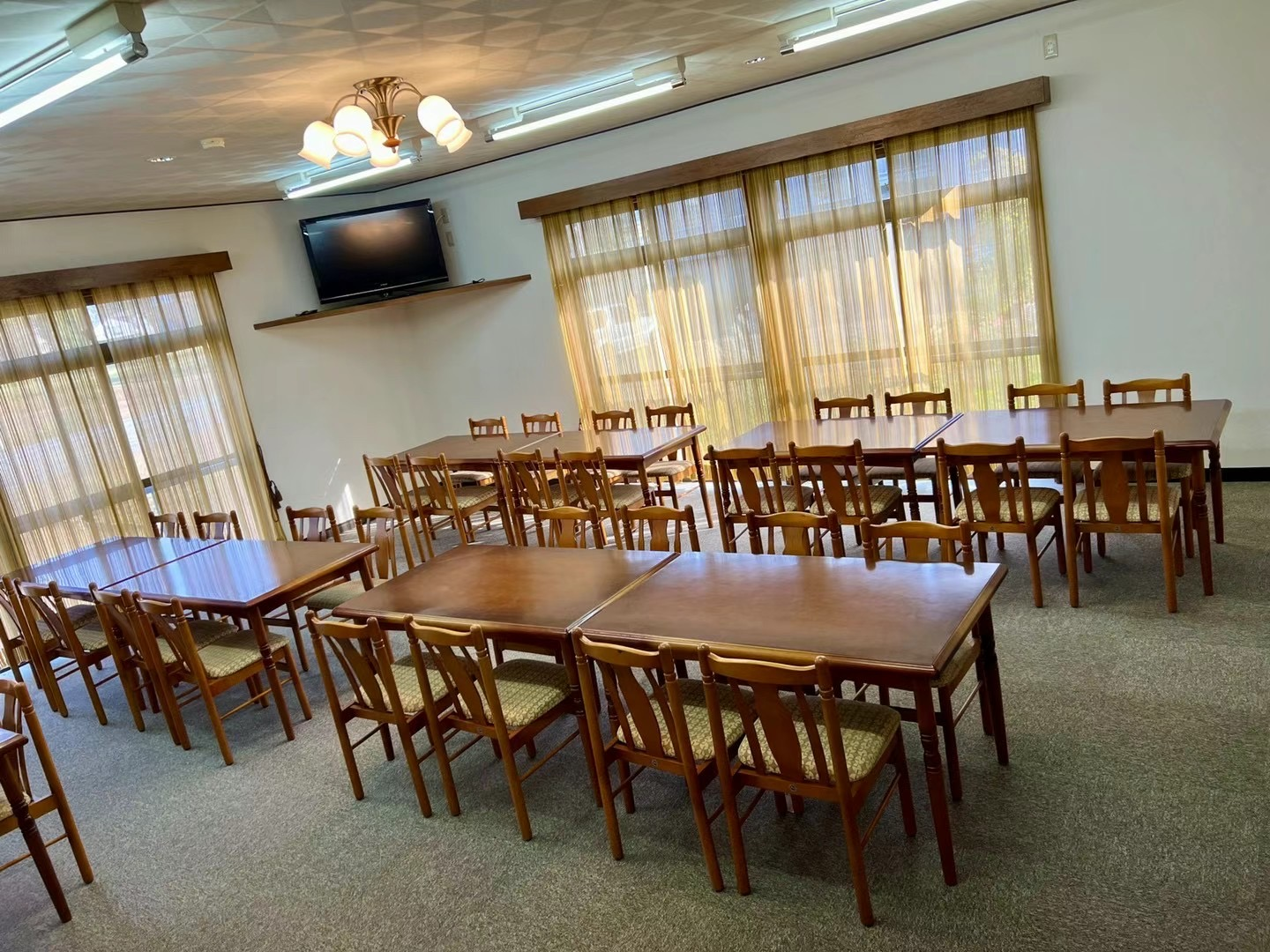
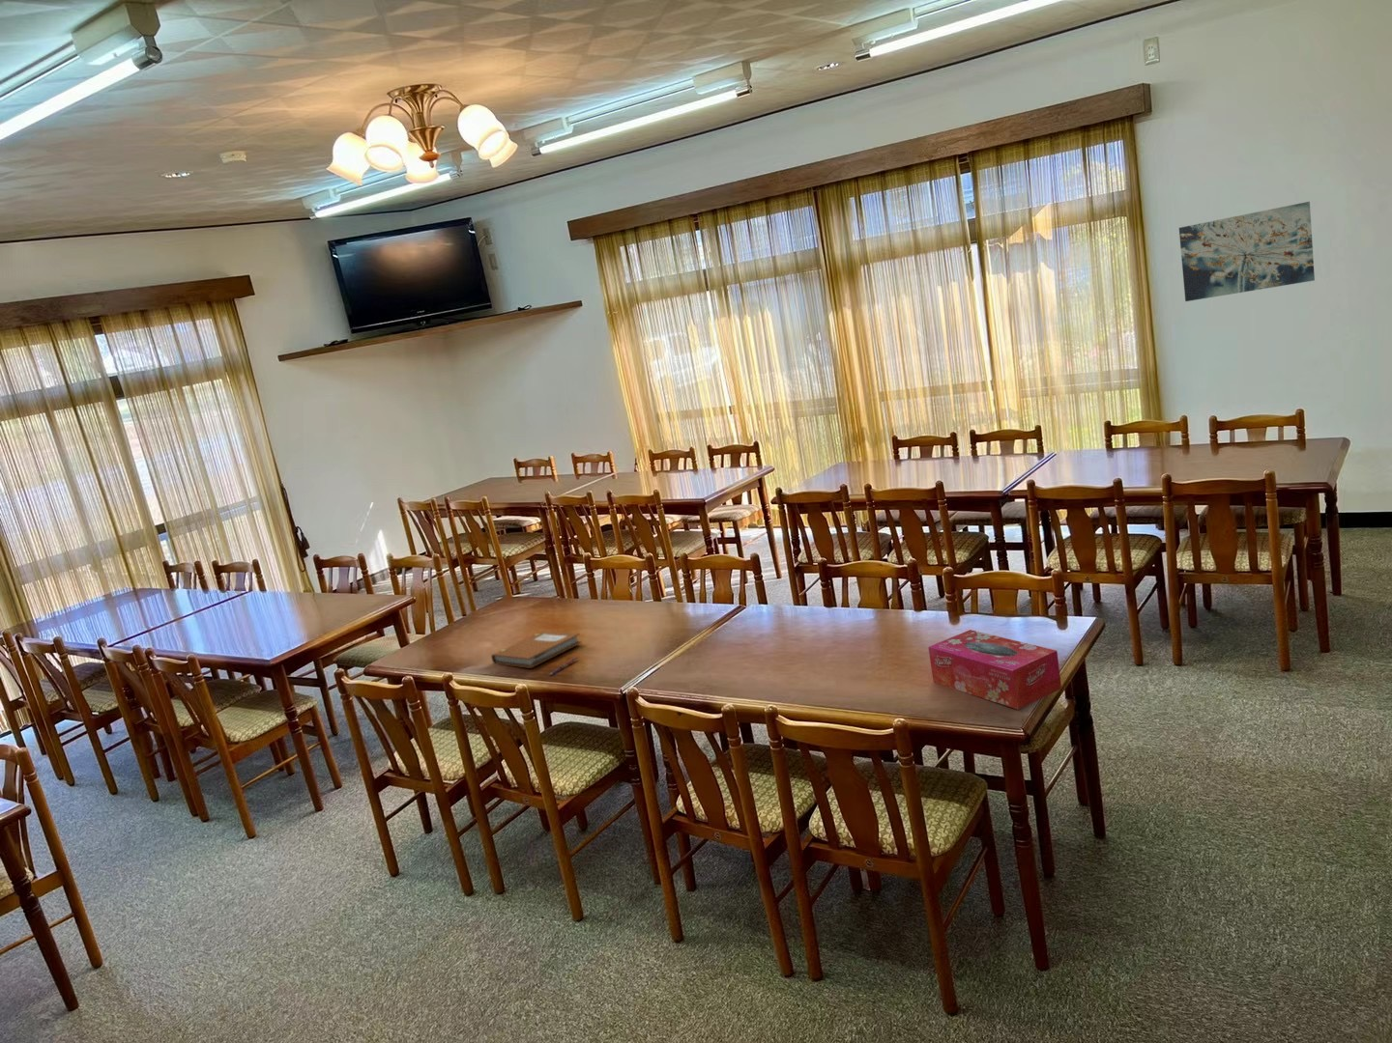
+ wall art (1245, 253)
+ pen (562, 665)
+ tissue box (992, 666)
+ notebook (537, 647)
